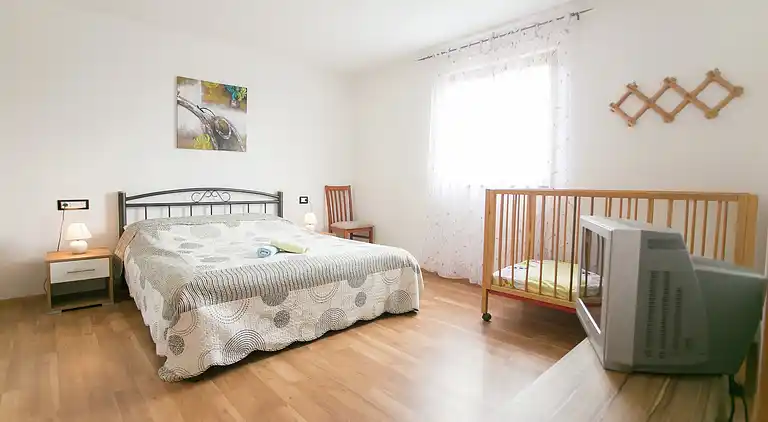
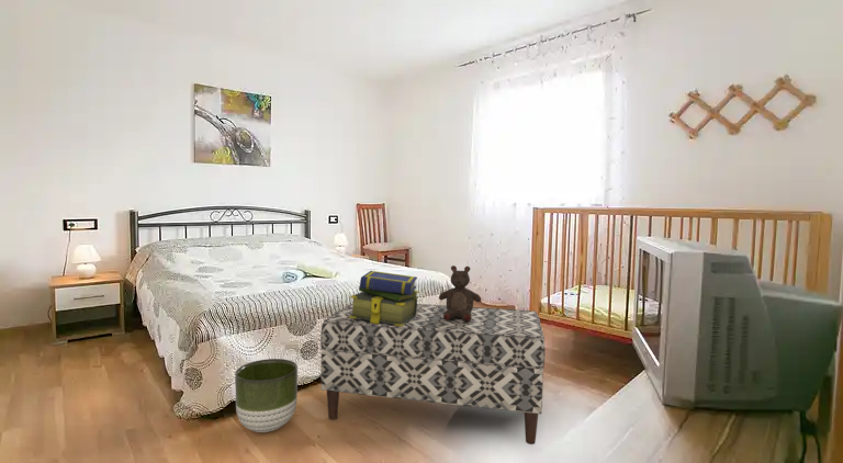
+ stack of books (387, 295)
+ stuffed bear (459, 292)
+ bench (435, 362)
+ planter (267, 397)
